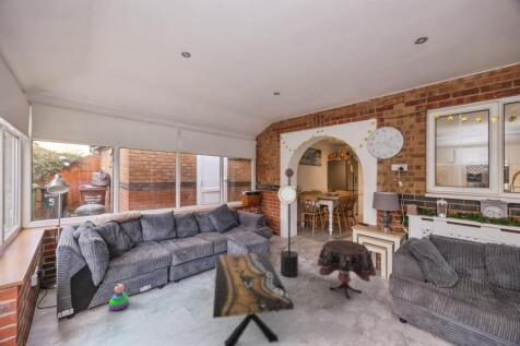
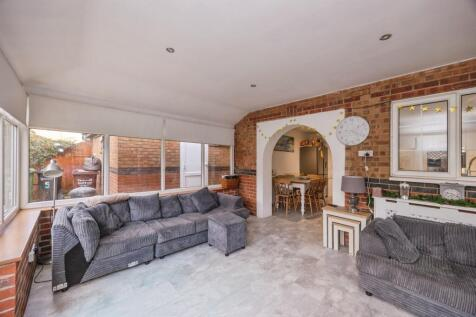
- floor lamp (289, 213)
- coffee table (246, 293)
- side table (344, 269)
- stacking toy (118, 295)
